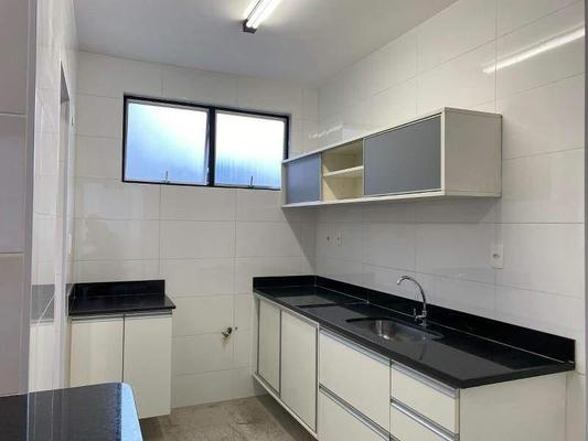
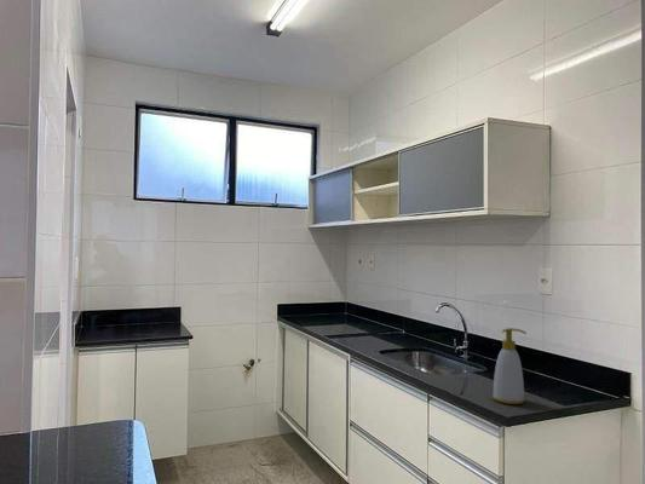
+ soap bottle (508, 364)
